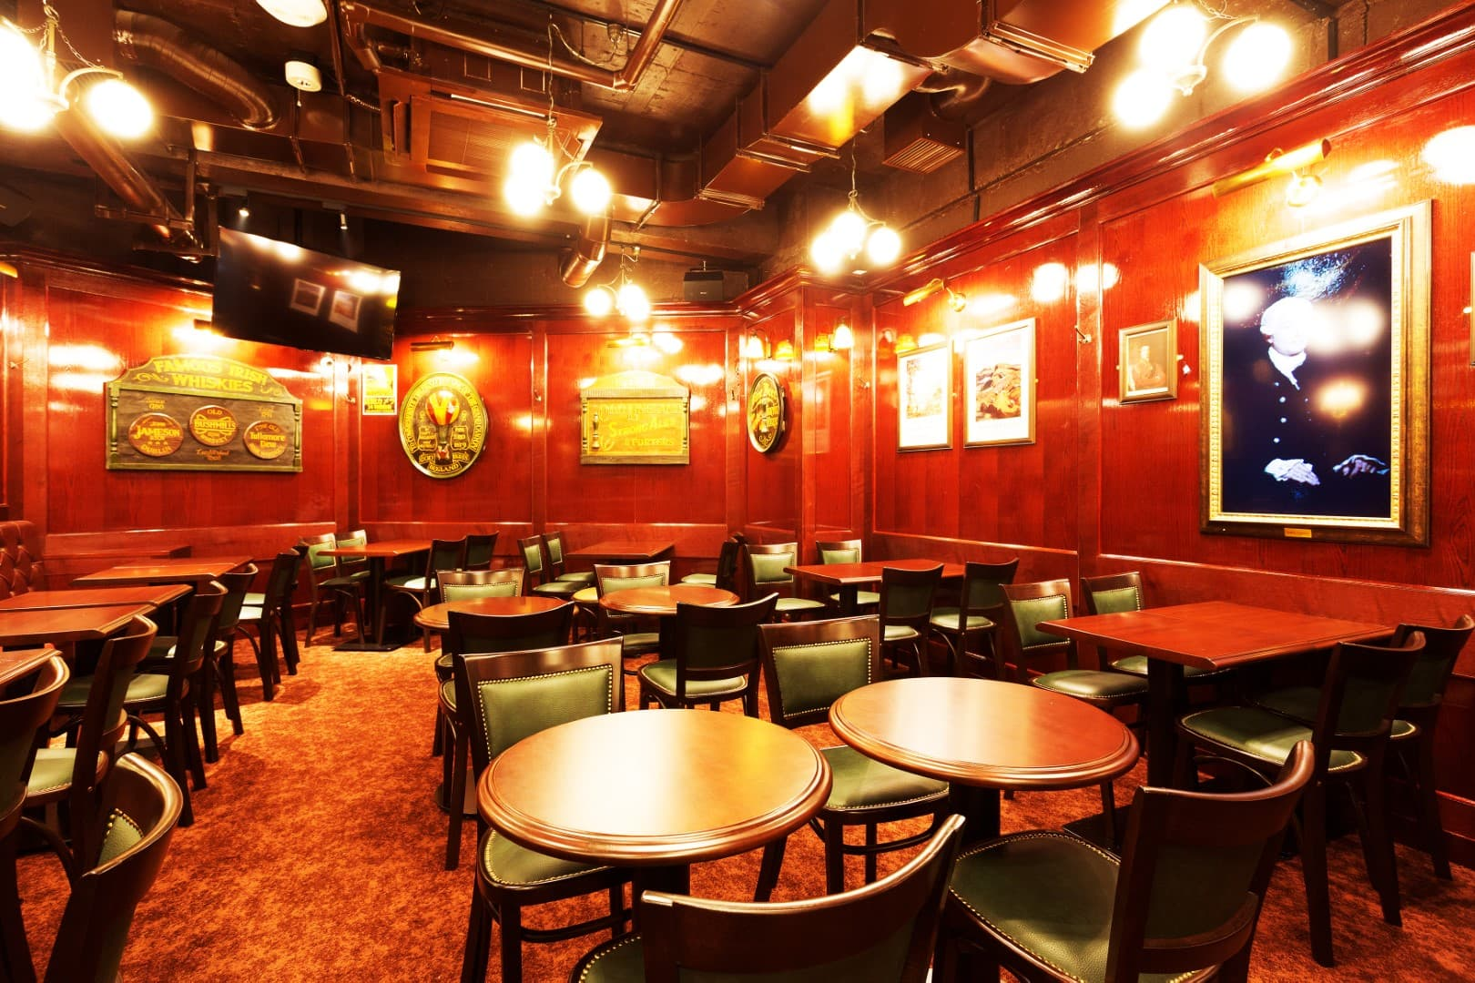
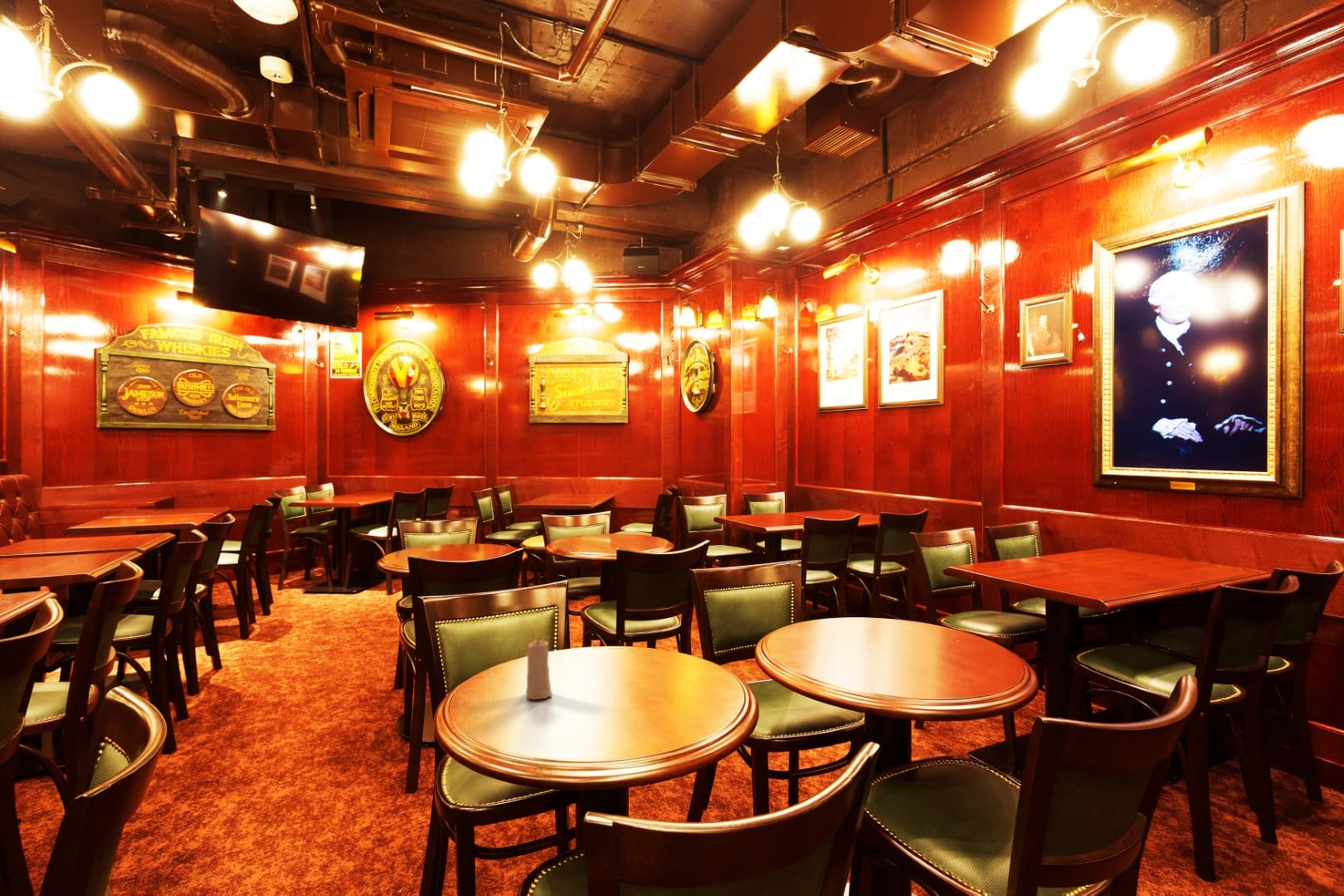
+ candle (538, 666)
